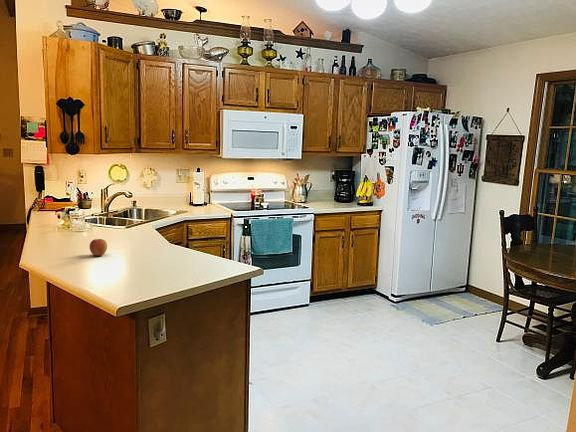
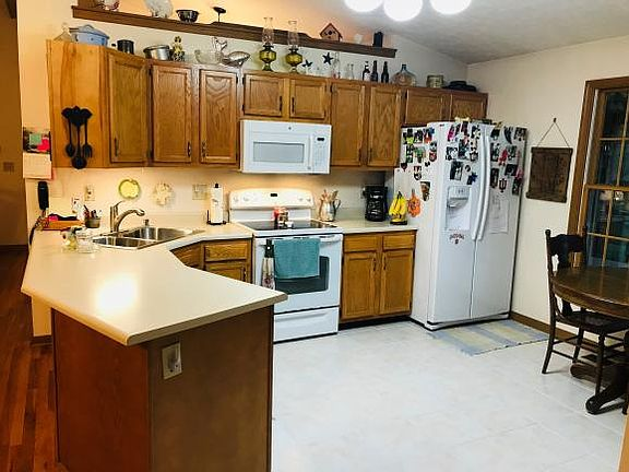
- apple (98, 247)
